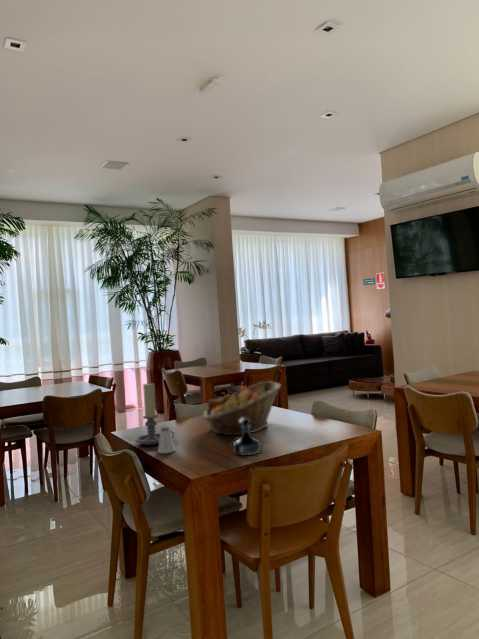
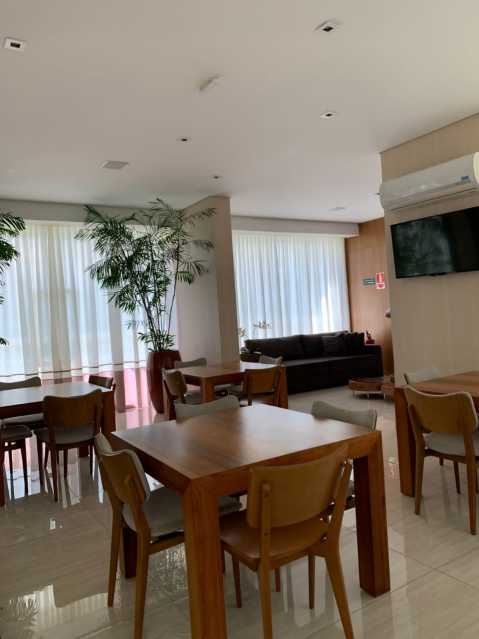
- fruit basket (242, 406)
- tequila bottle (246, 435)
- candle holder (153, 412)
- saltshaker (165, 439)
